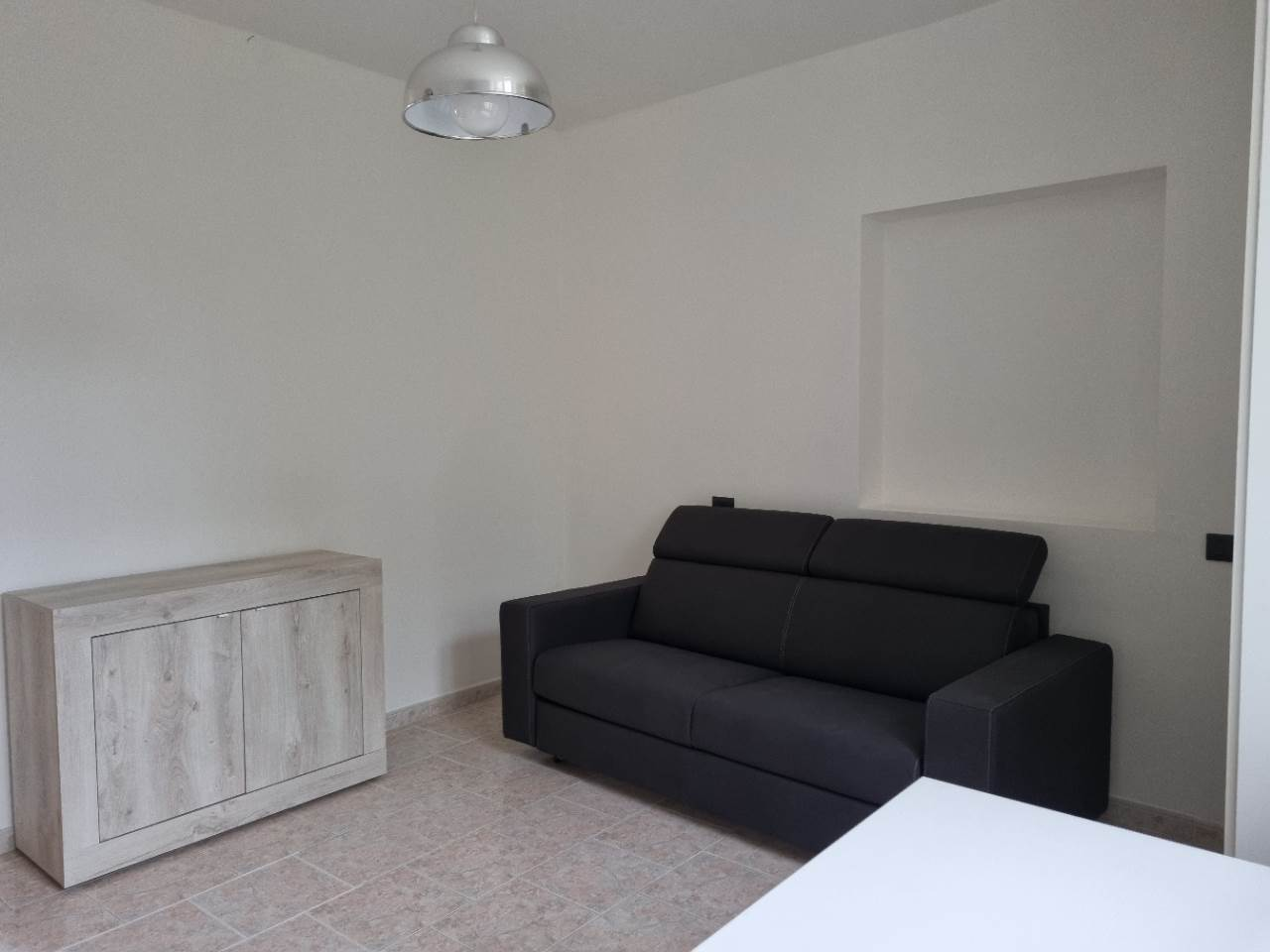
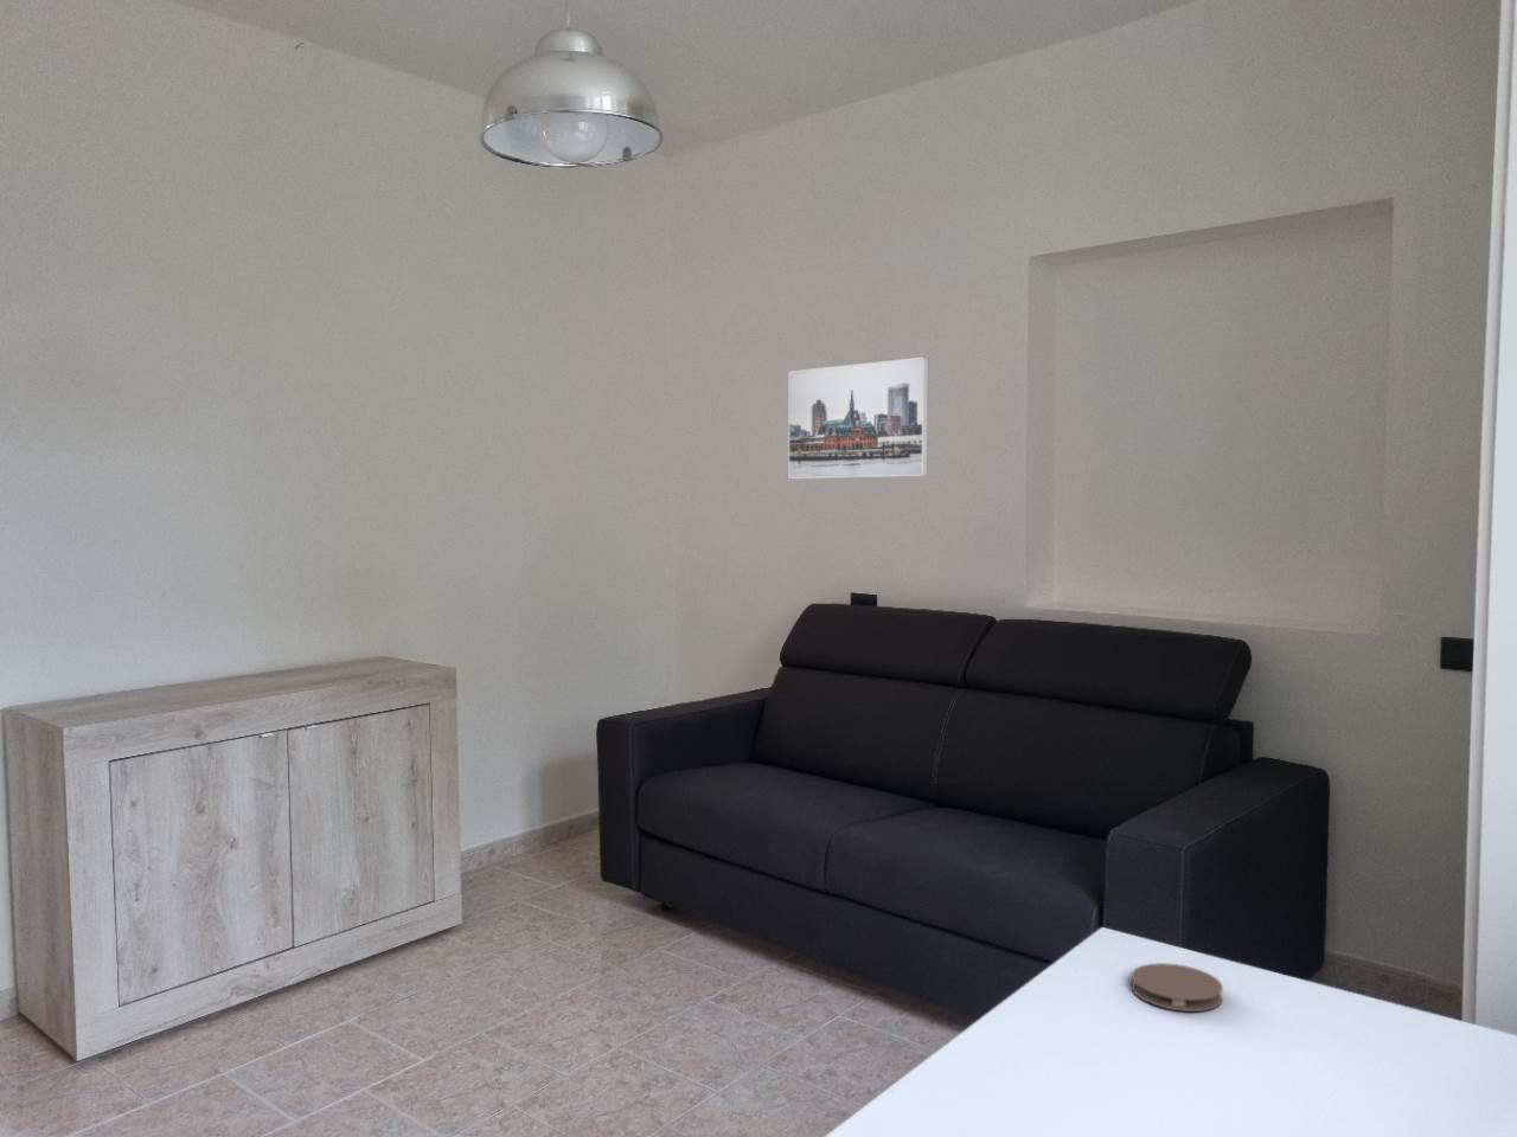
+ coaster (1175, 985)
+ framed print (854, 420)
